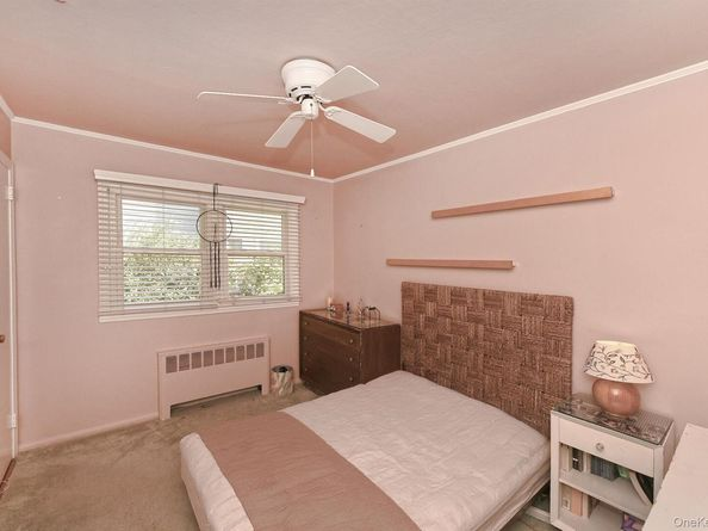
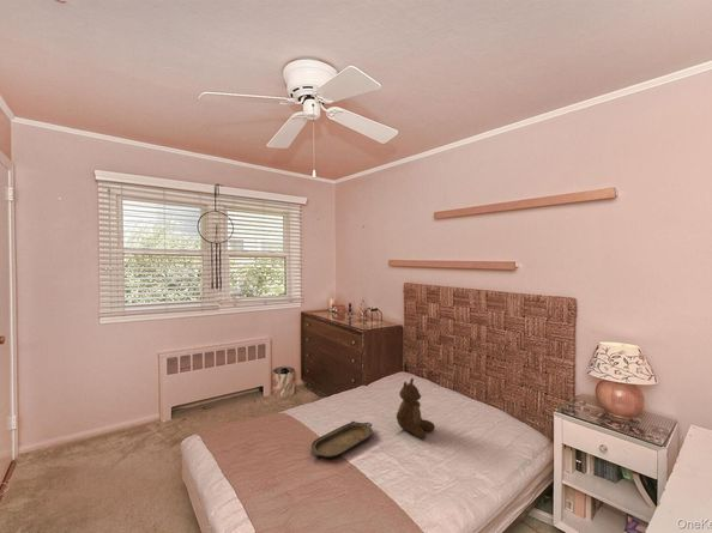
+ serving tray (343, 440)
+ teddy bear (415, 406)
